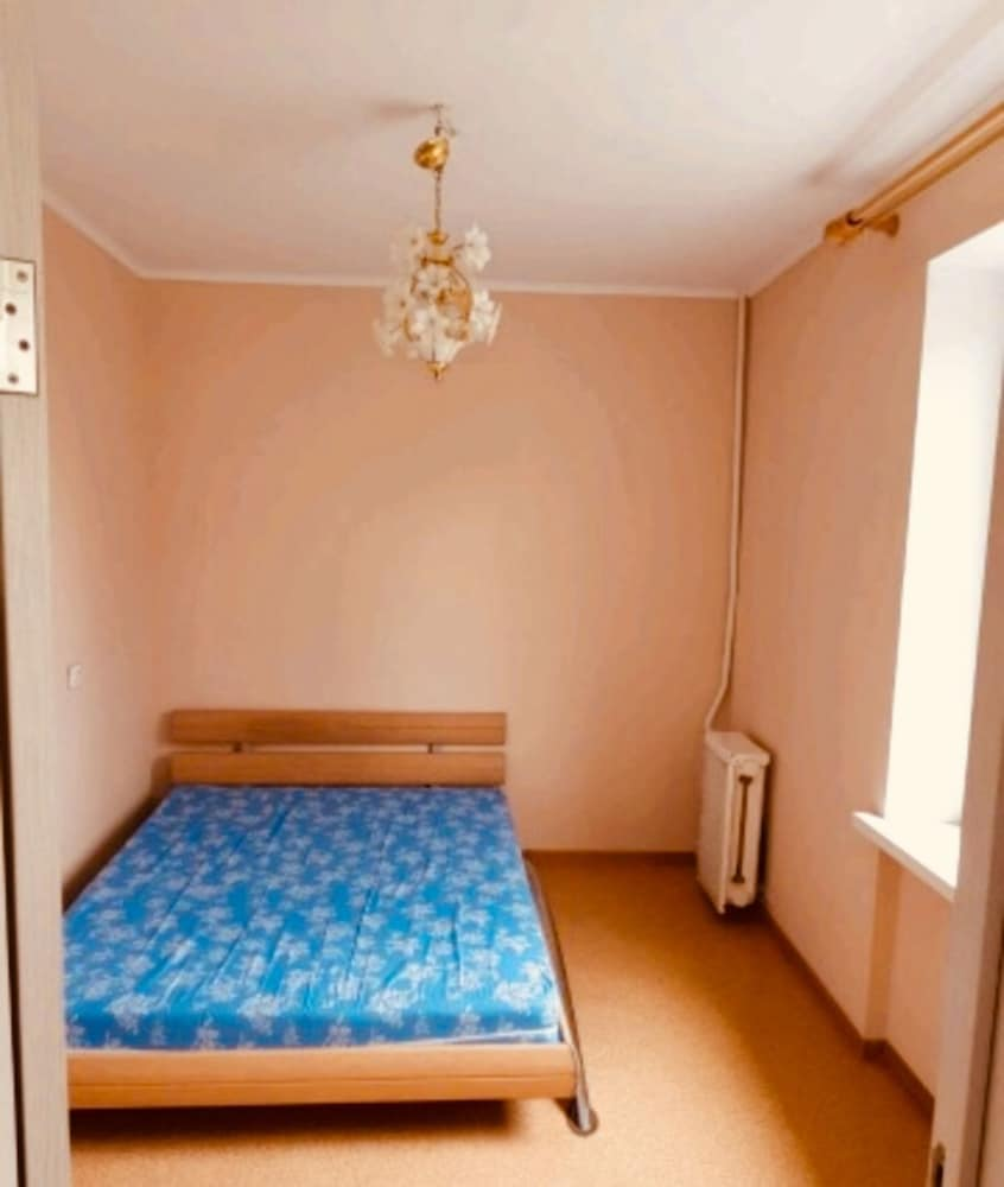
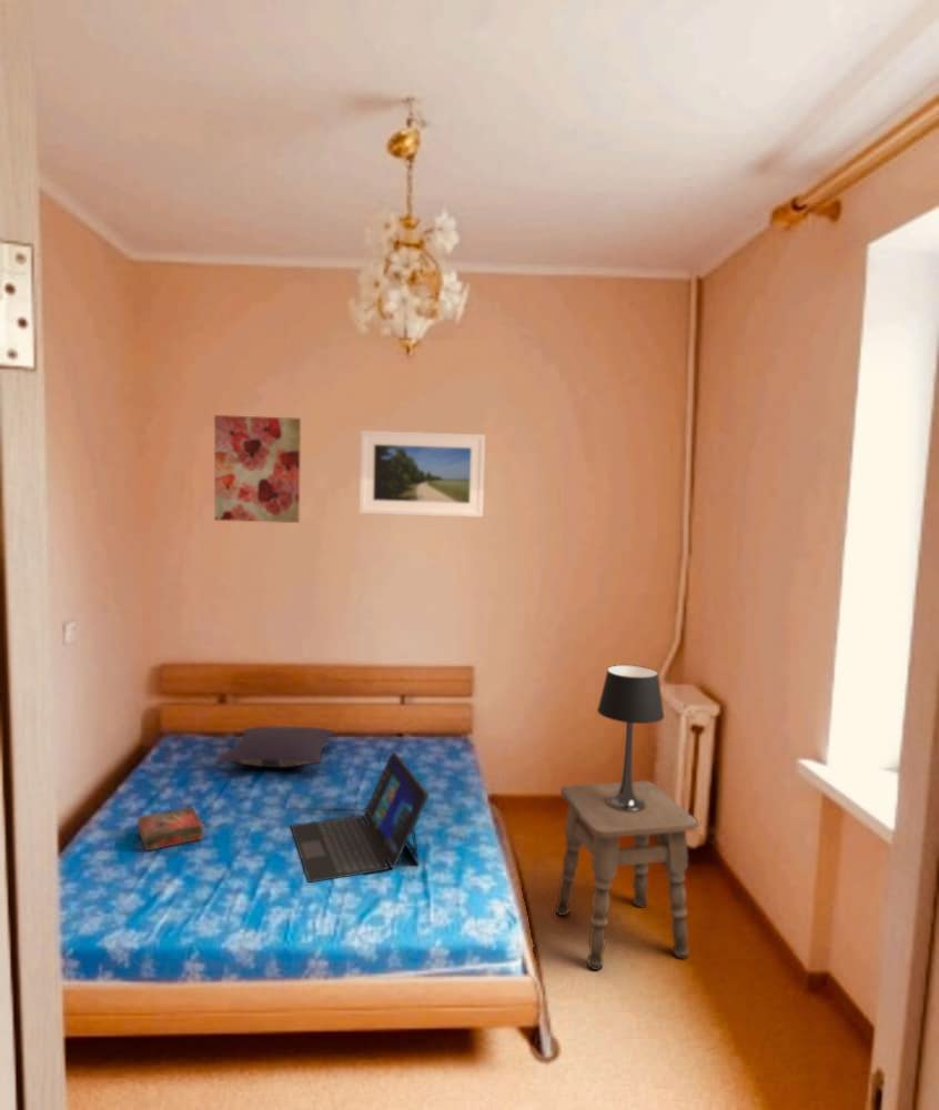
+ pillow (280, 745)
+ side table (622, 865)
+ laptop (356, 816)
+ wall art (258, 470)
+ book (170, 828)
+ table lamp (628, 737)
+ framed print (422, 474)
